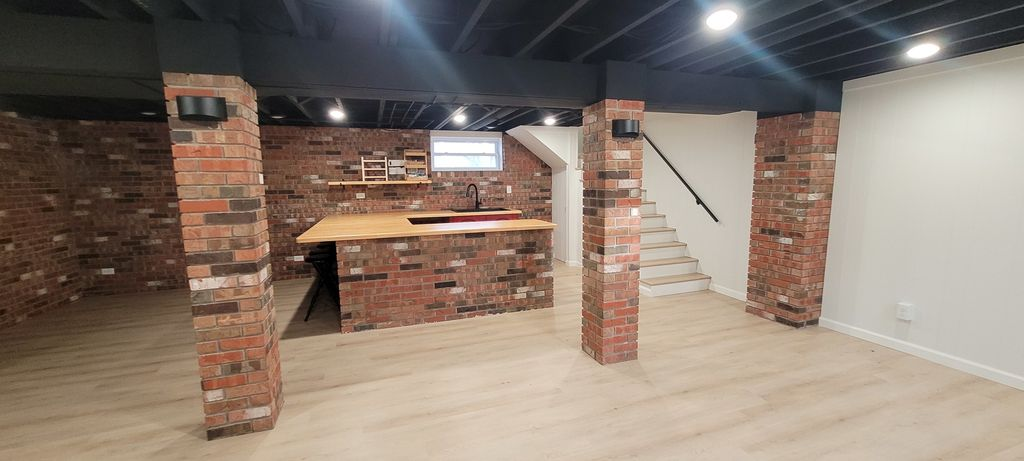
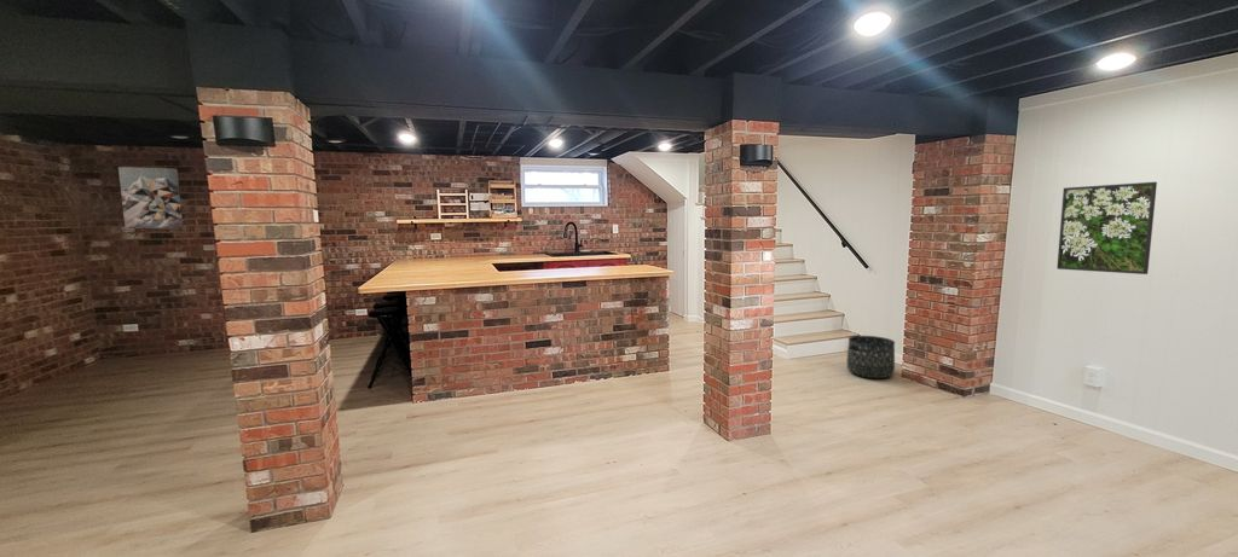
+ basket (870, 356)
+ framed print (1103, 228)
+ wall art (151, 198)
